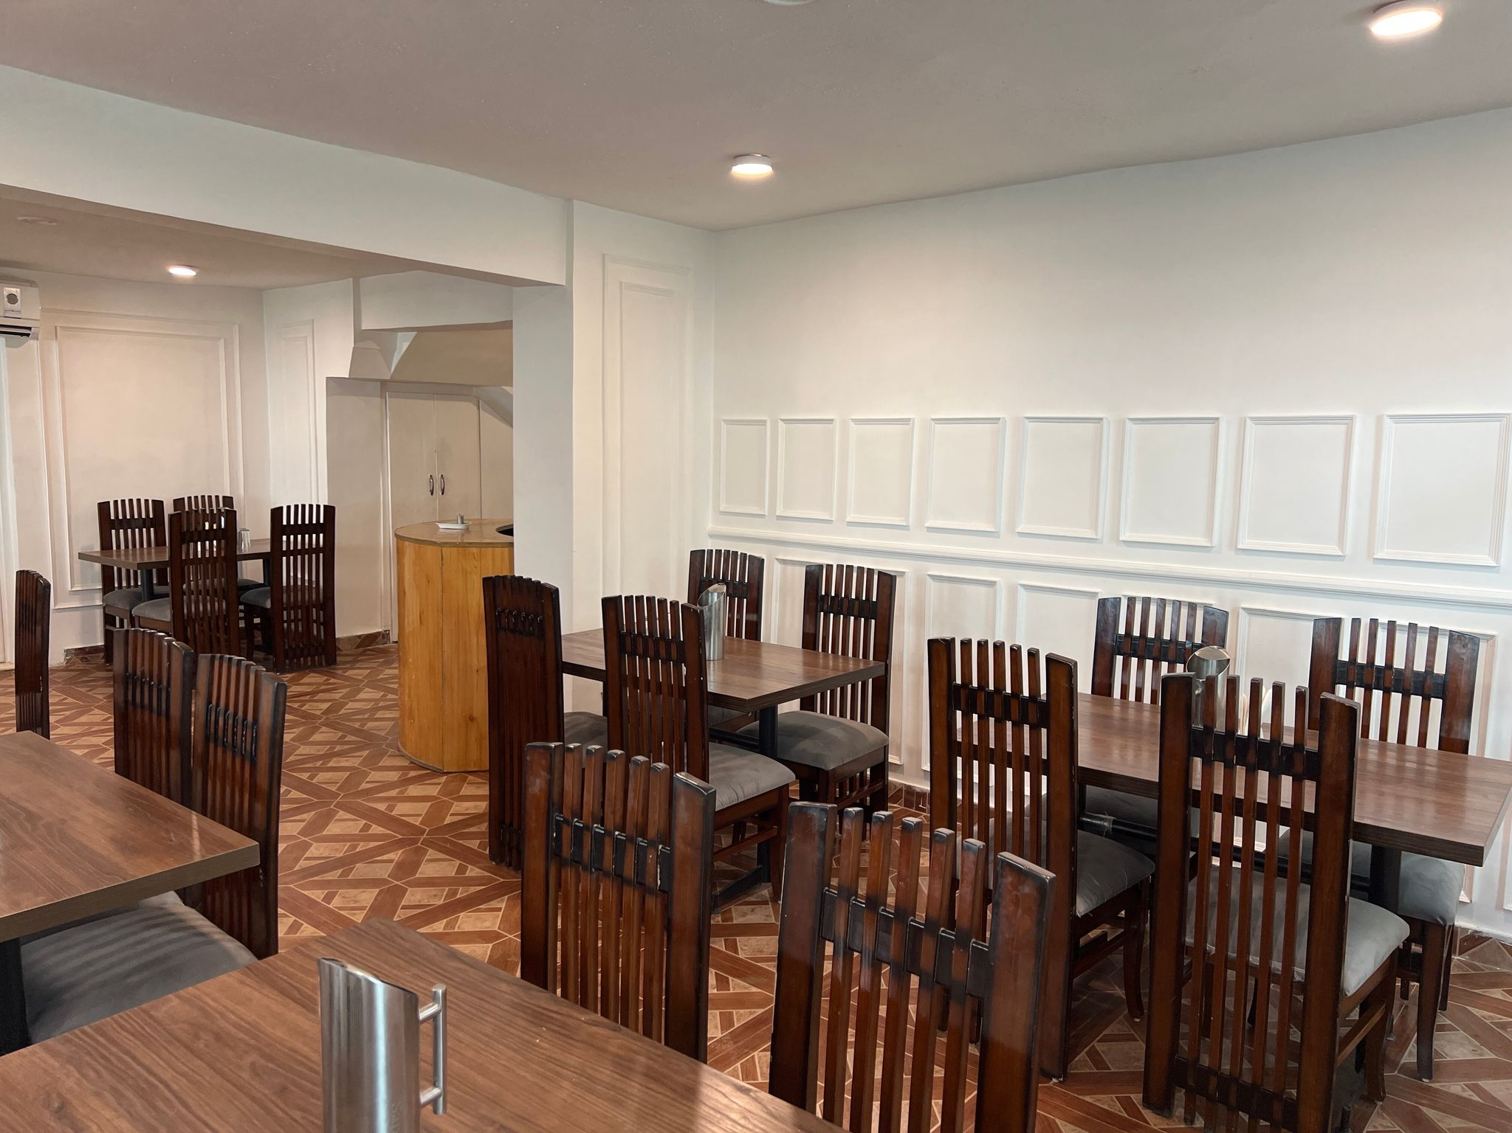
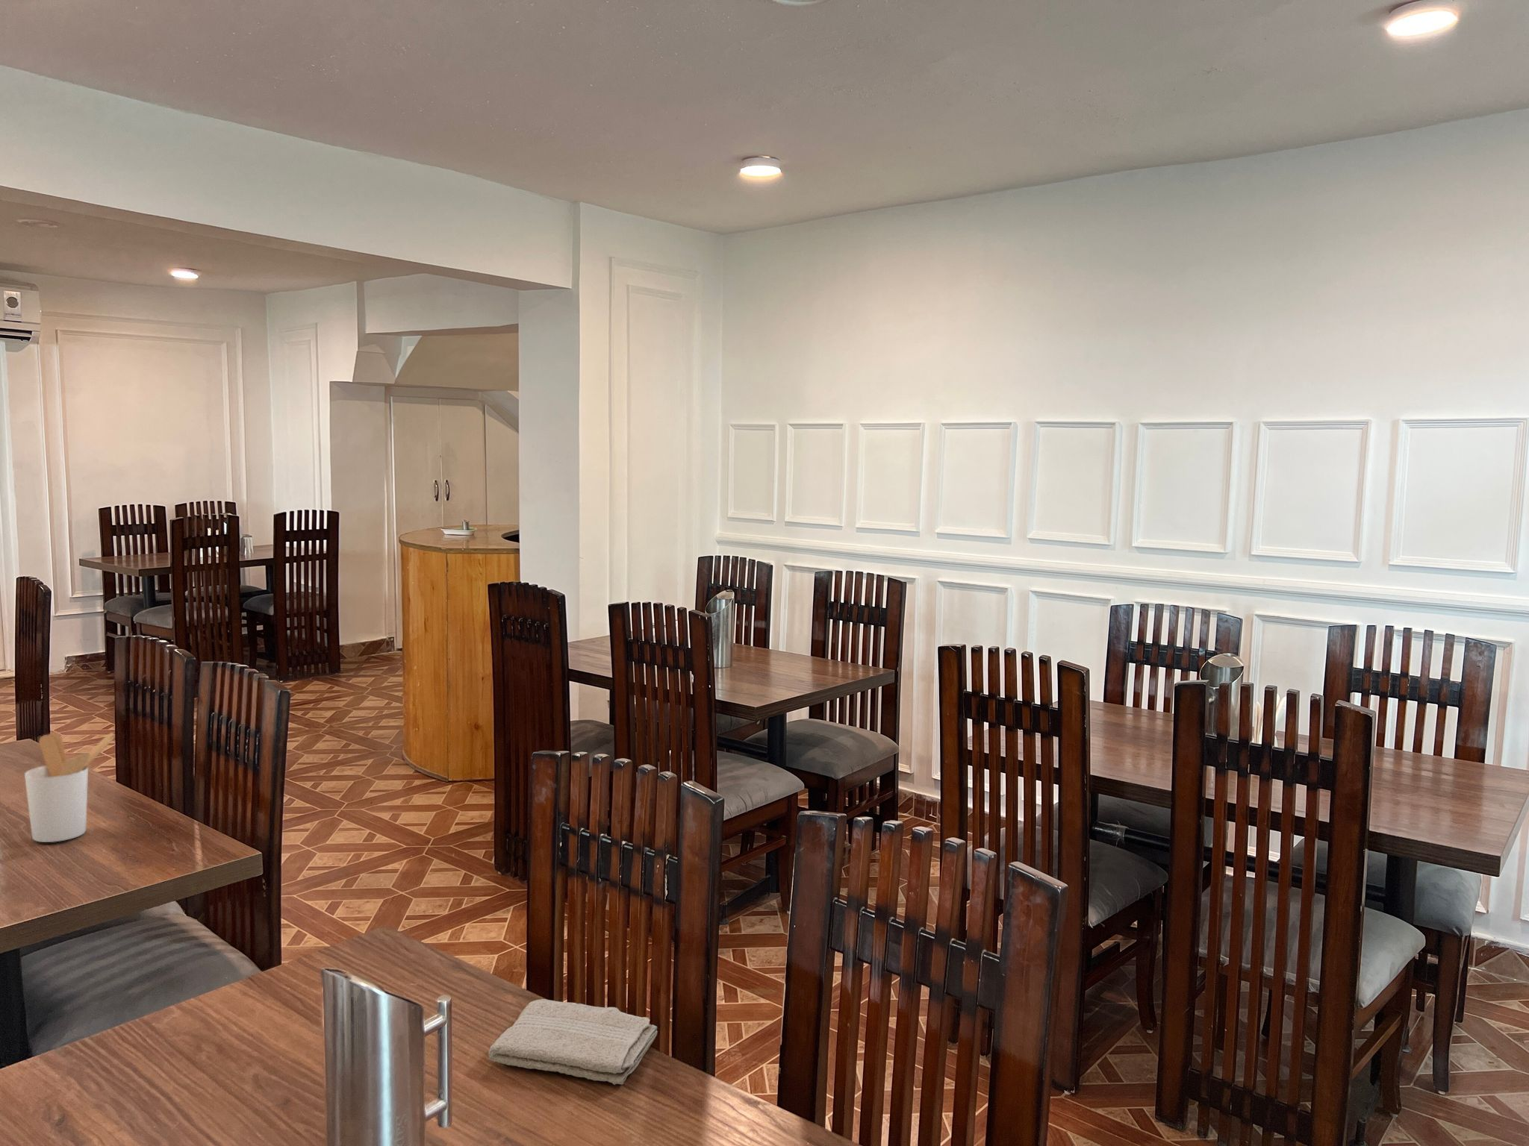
+ utensil holder (73, 784)
+ washcloth (574, 1039)
